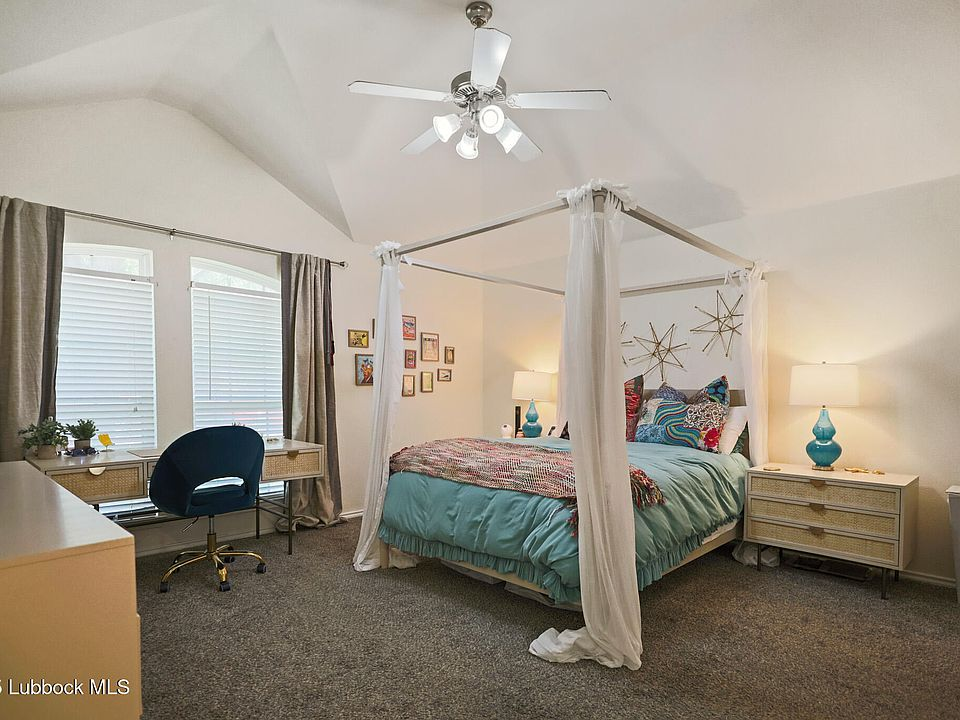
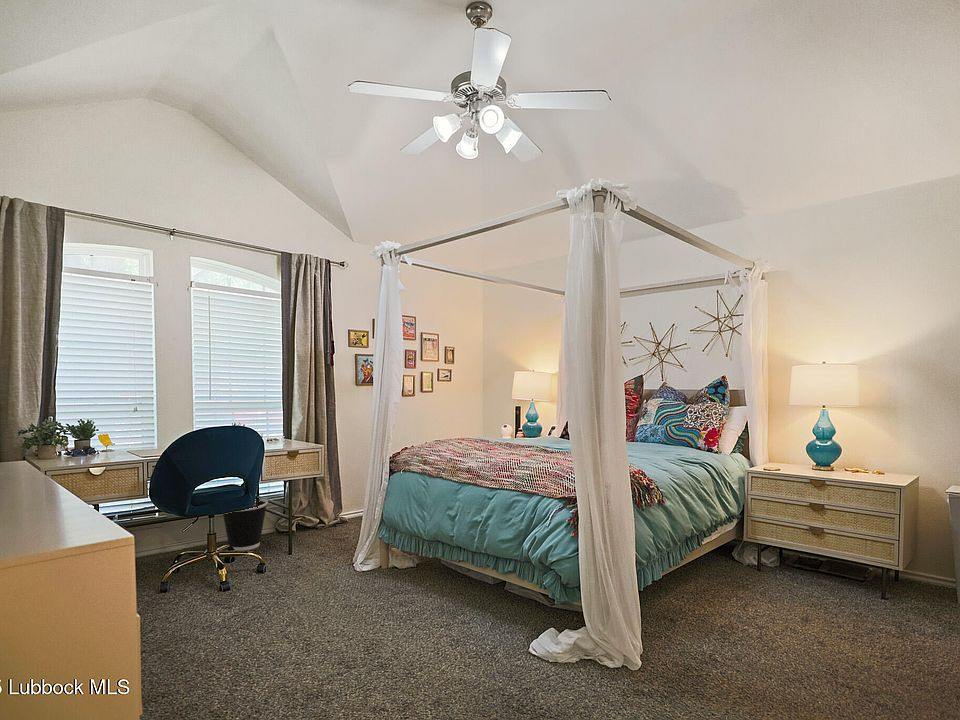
+ wastebasket (244, 524)
